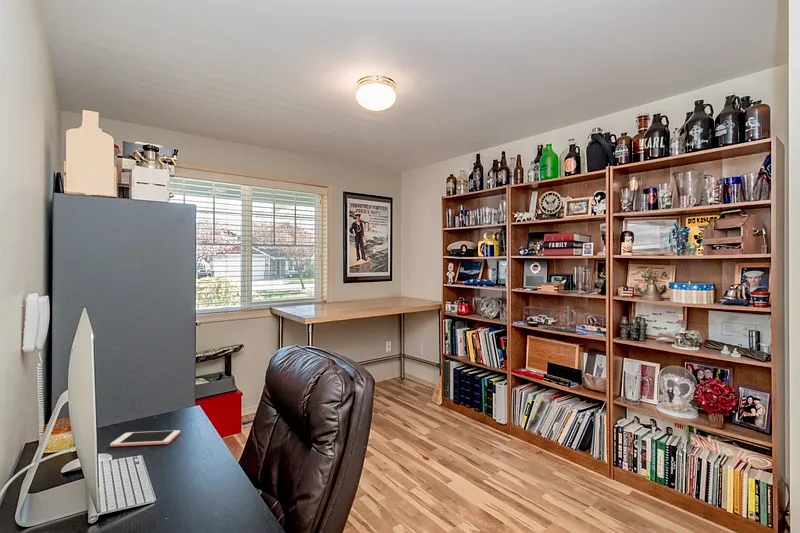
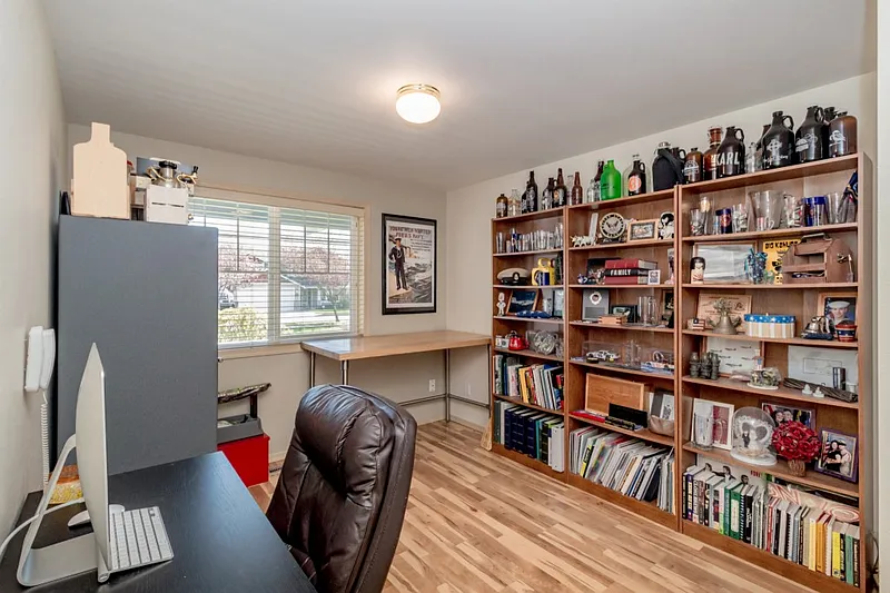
- cell phone (146, 438)
